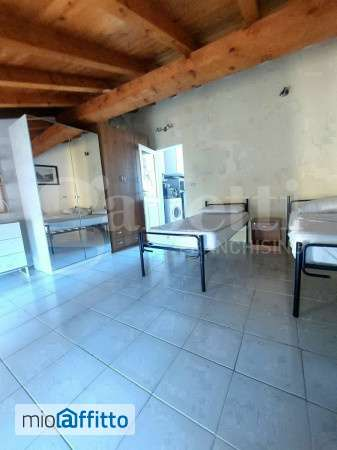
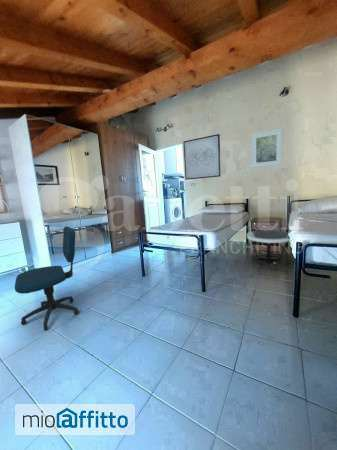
+ wall art (201, 158)
+ office chair (47, 274)
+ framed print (266, 149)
+ side table (268, 246)
